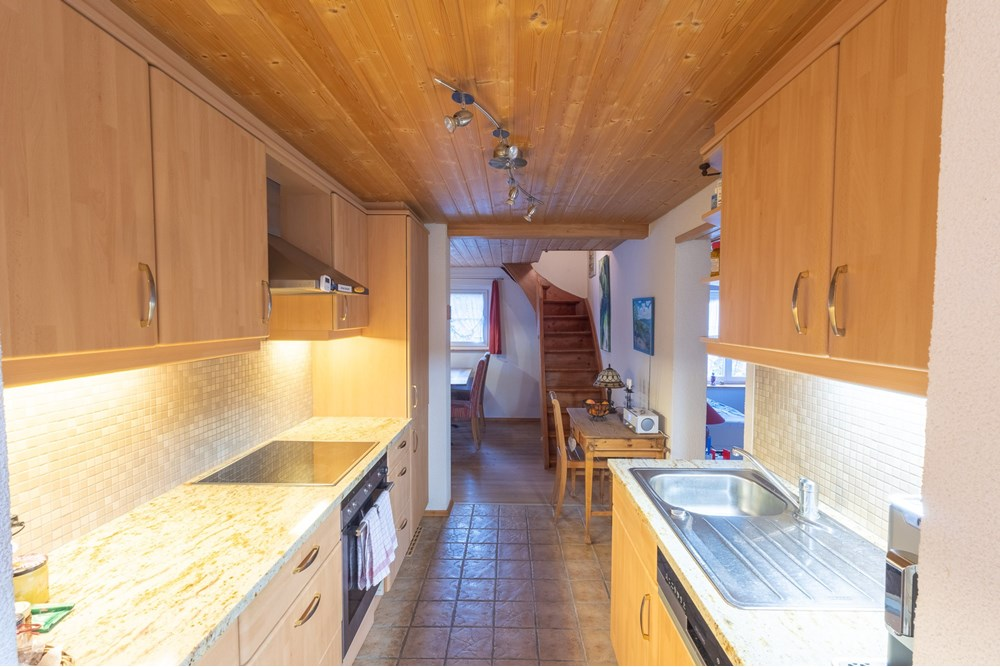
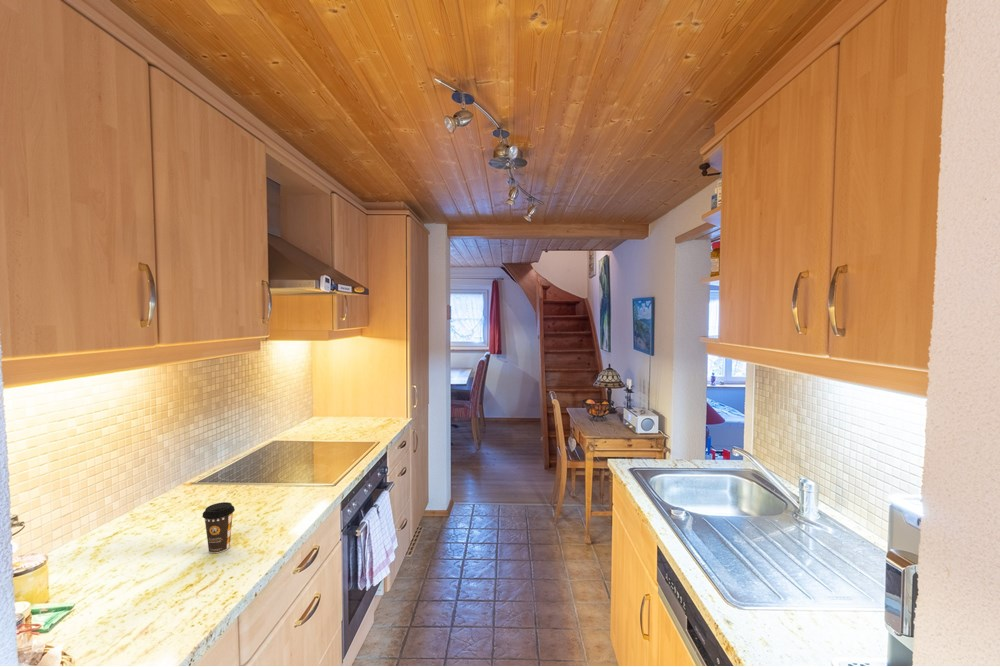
+ coffee cup (219, 527)
